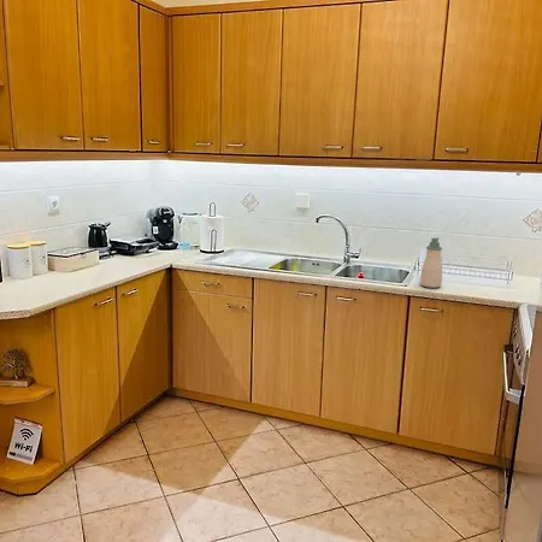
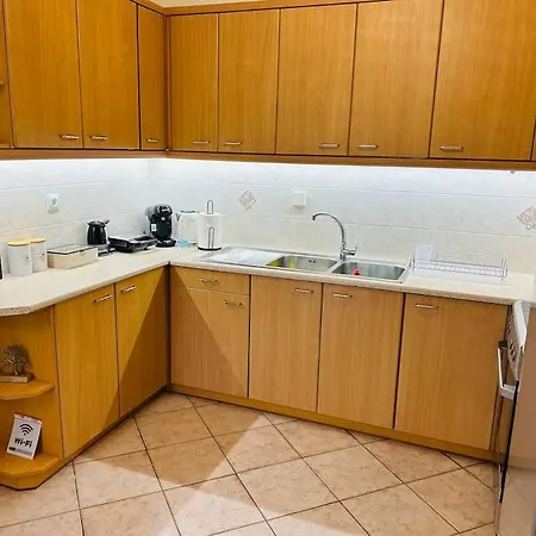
- soap bottle (432, 261)
